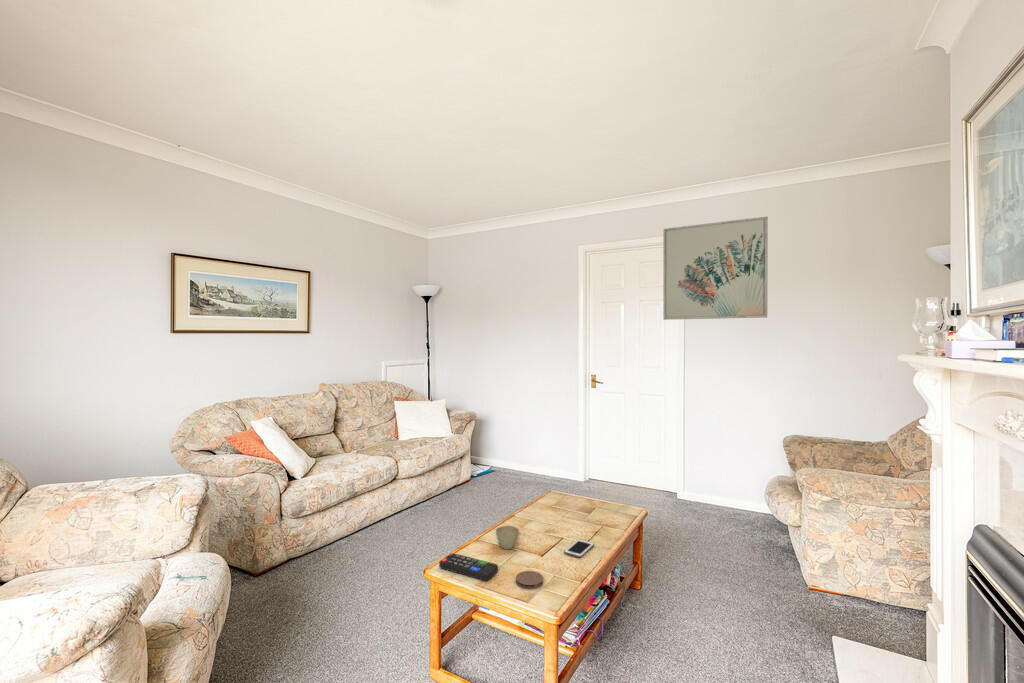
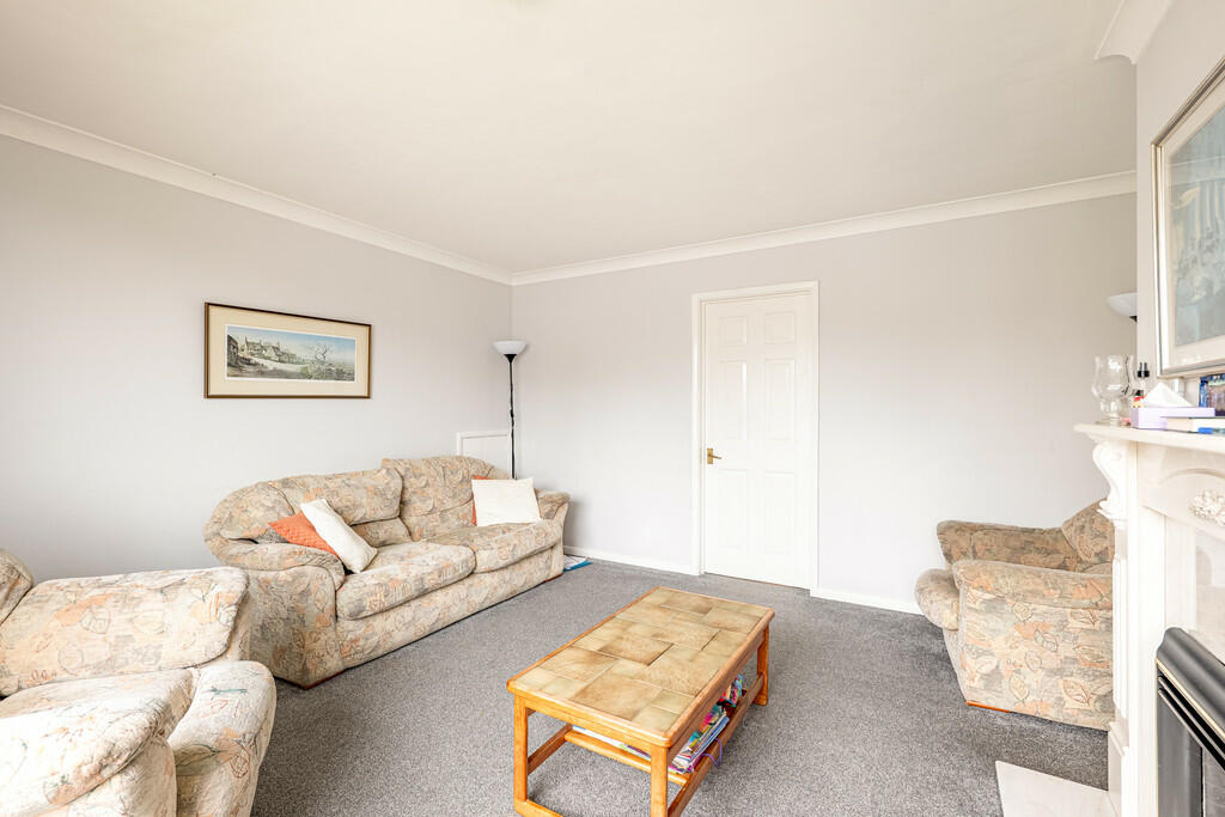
- flower pot (507, 538)
- remote control (468, 565)
- cell phone (579, 548)
- coaster (529, 579)
- wall art (712, 271)
